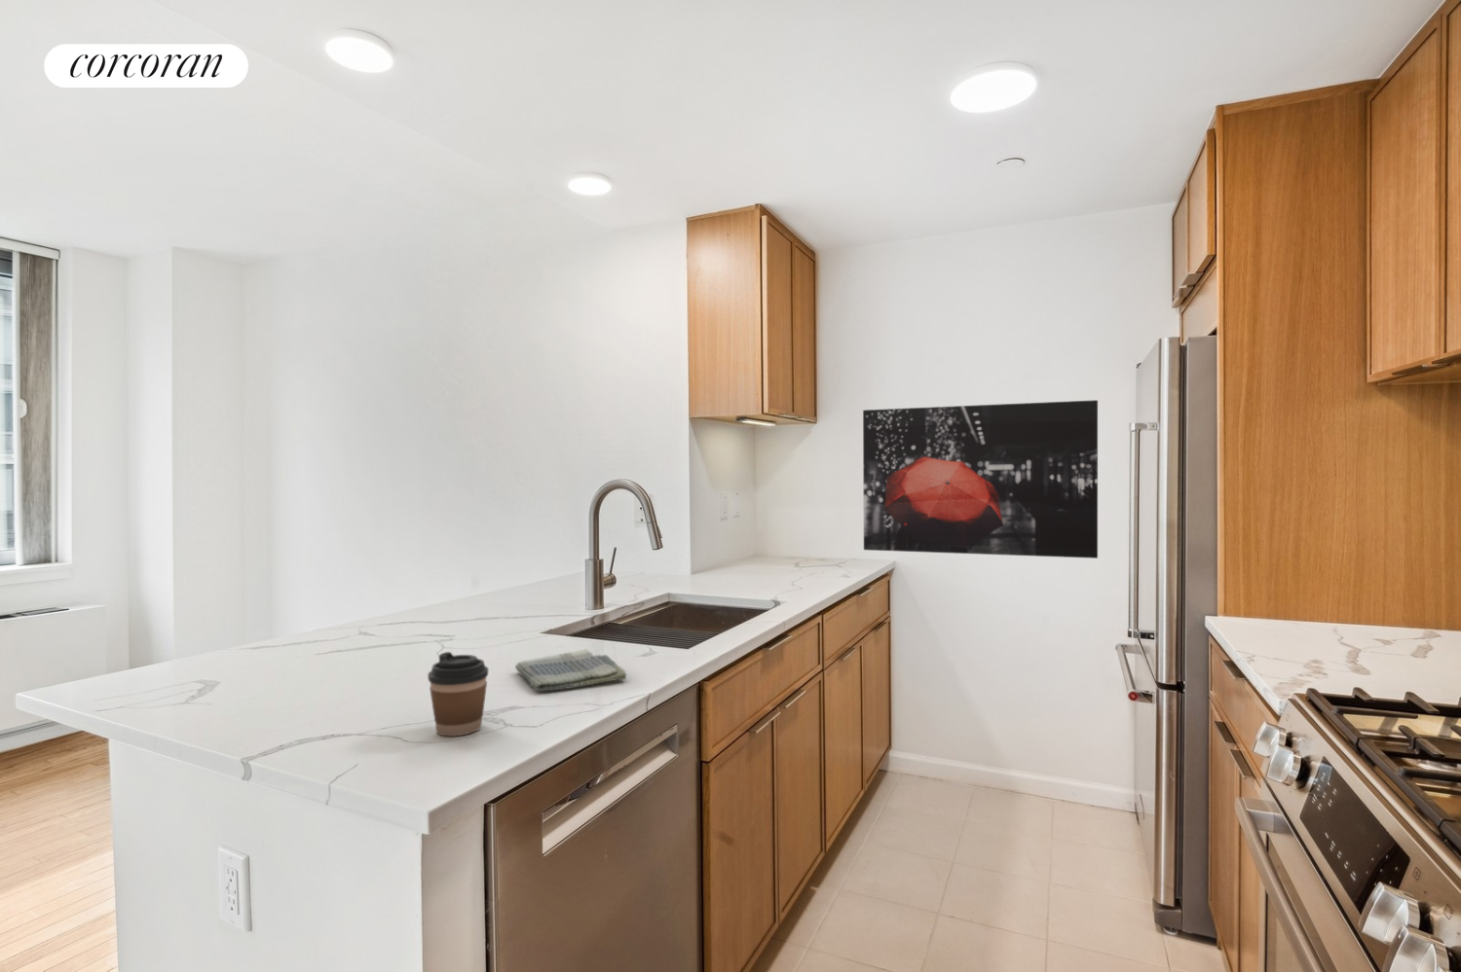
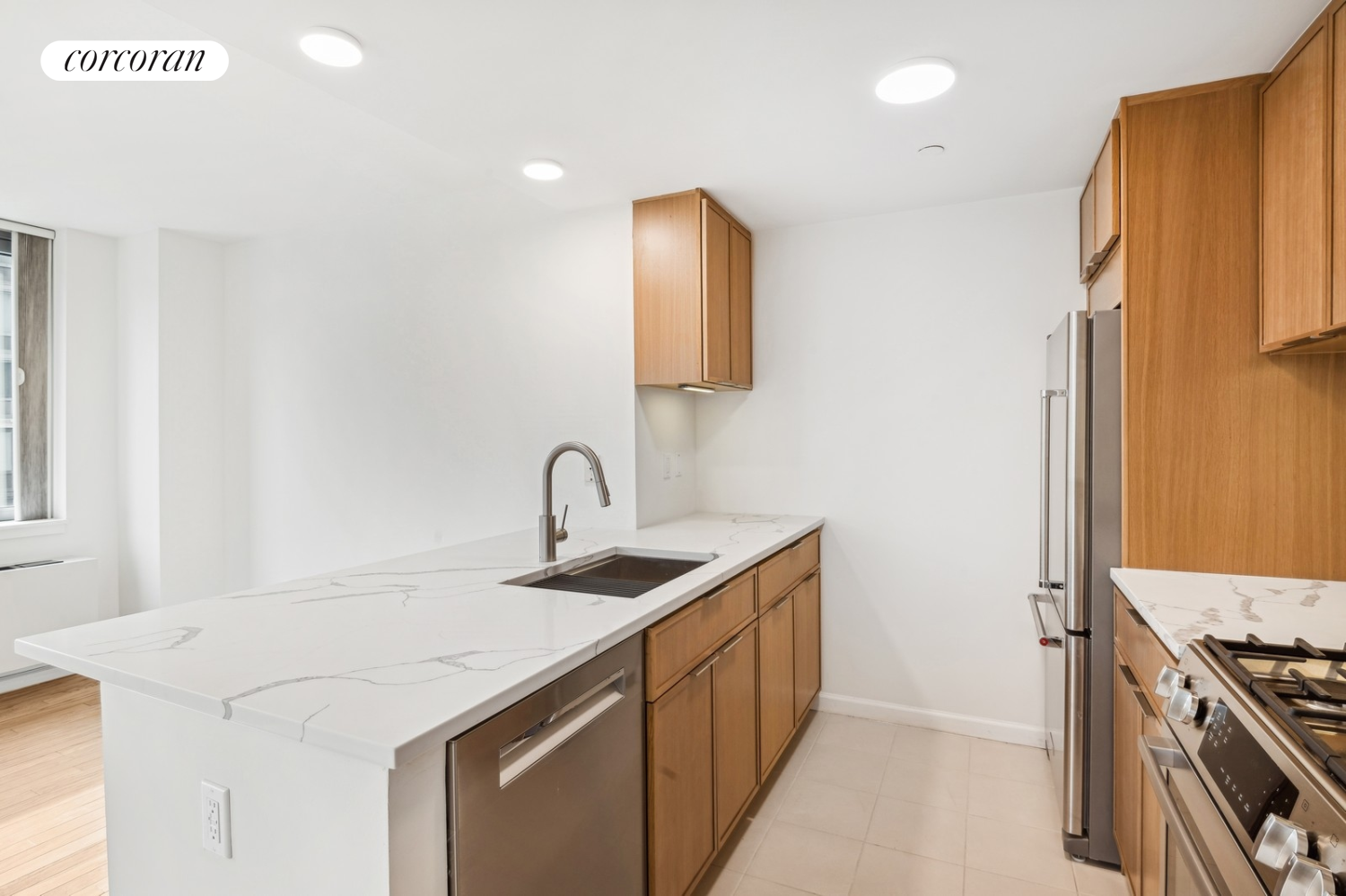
- coffee cup (459, 691)
- dish towel (571, 667)
- wall art (973, 479)
